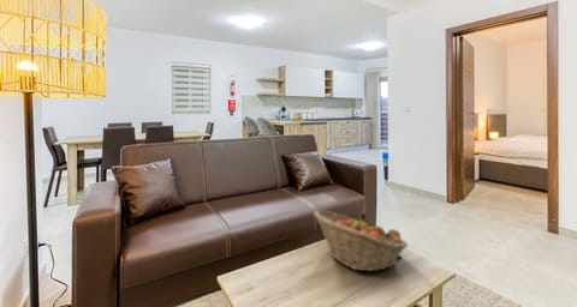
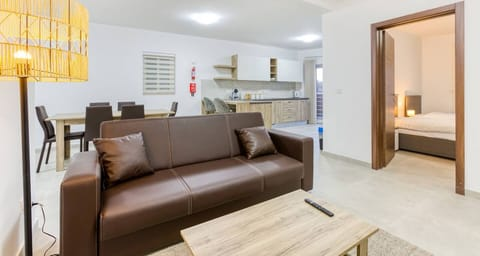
- fruit basket (357, 235)
